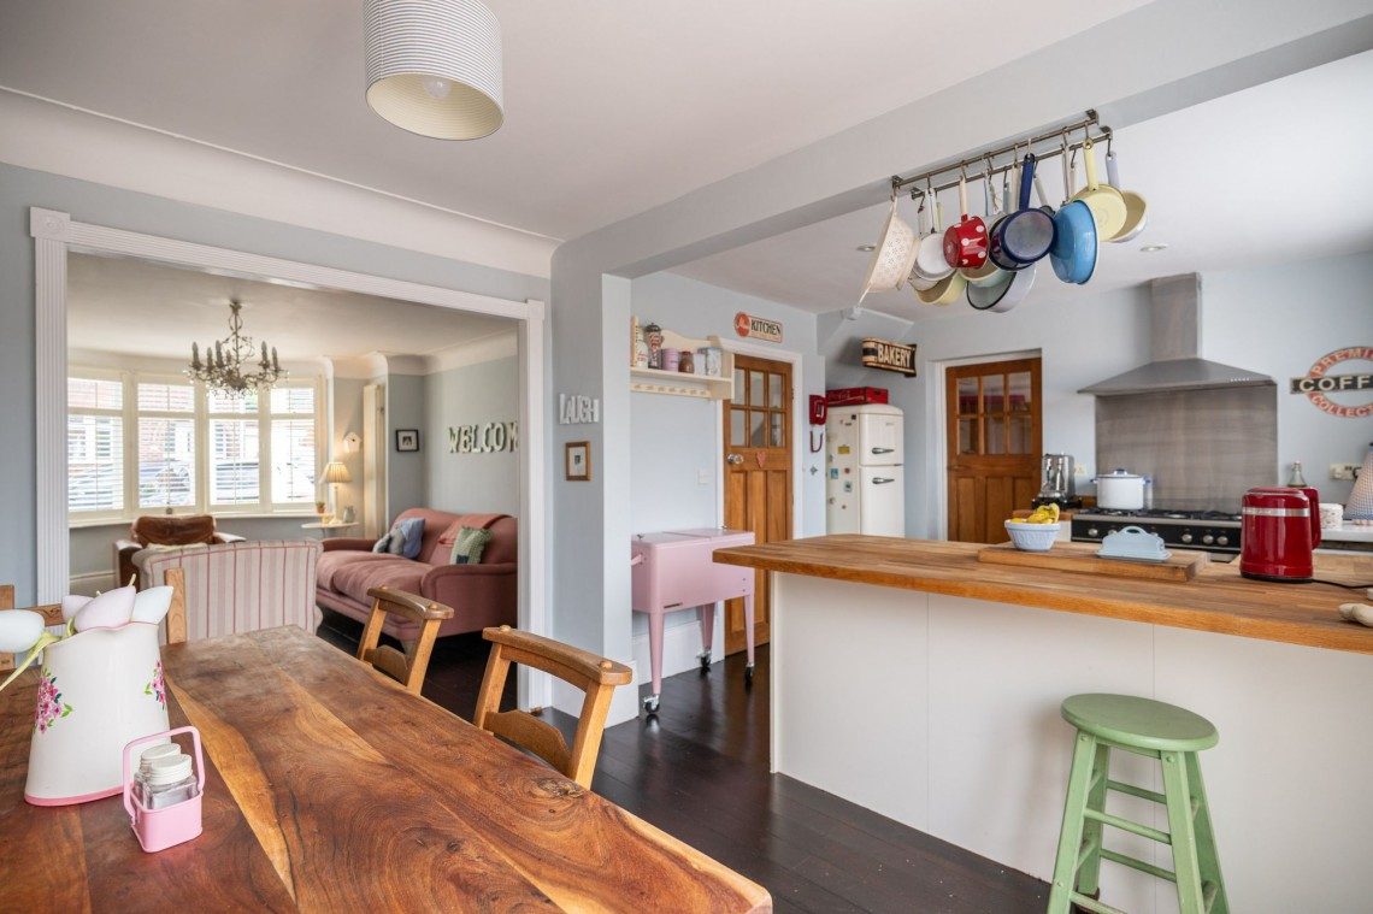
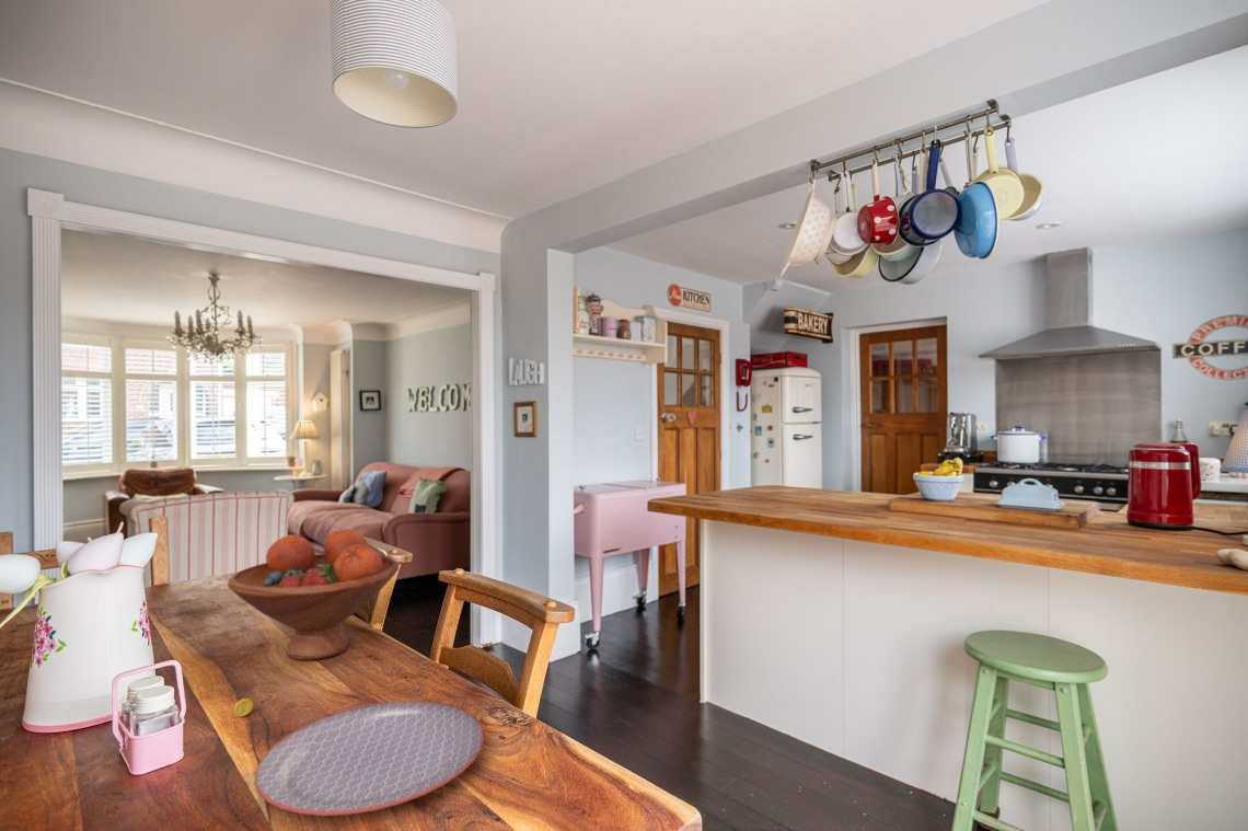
+ coin (243, 707)
+ fruit bowl (317, 595)
+ plate (375, 755)
